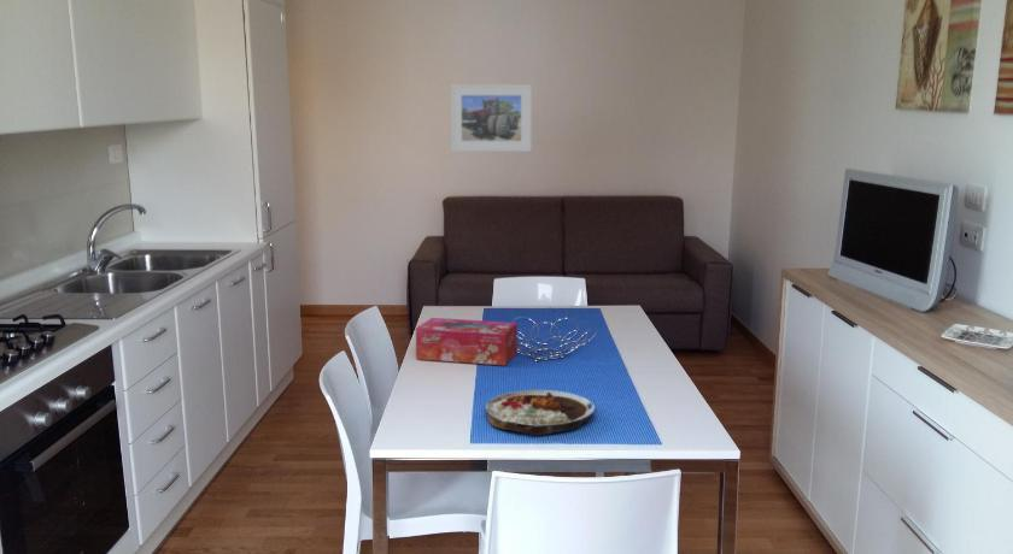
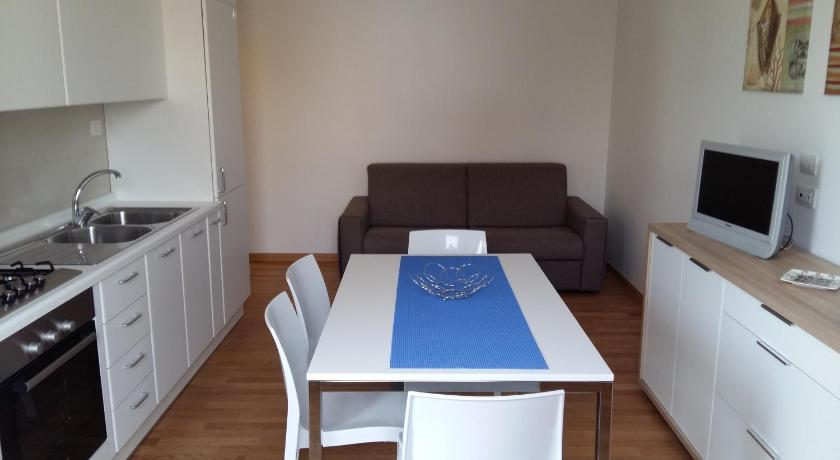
- plate (539, 407)
- tissue box (467, 340)
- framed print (491, 118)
